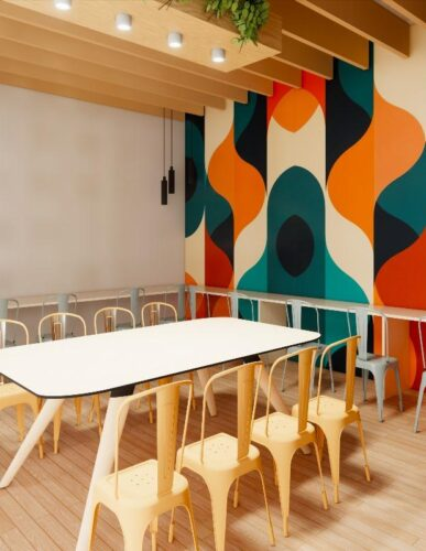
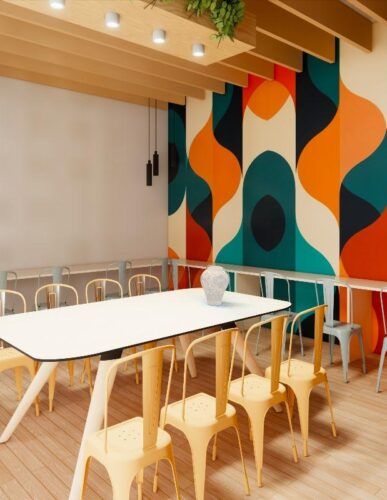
+ vase (214, 285)
